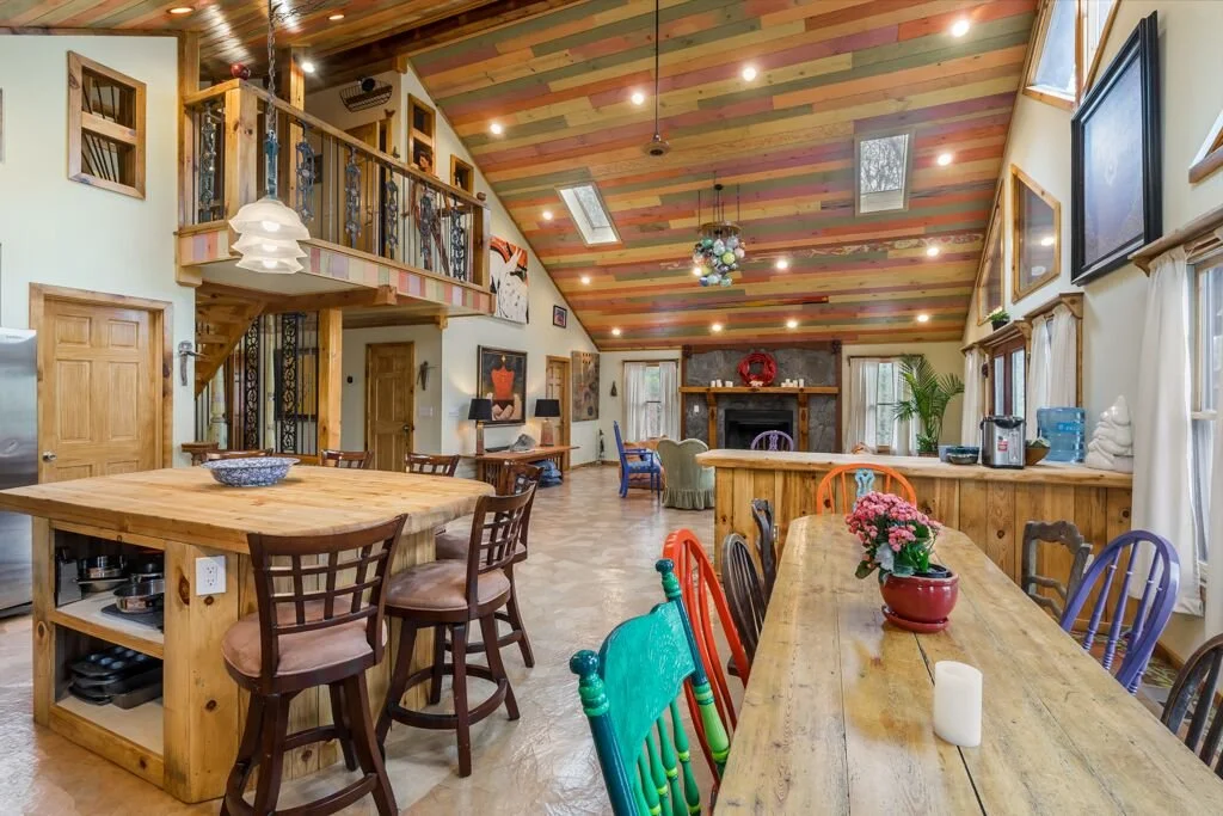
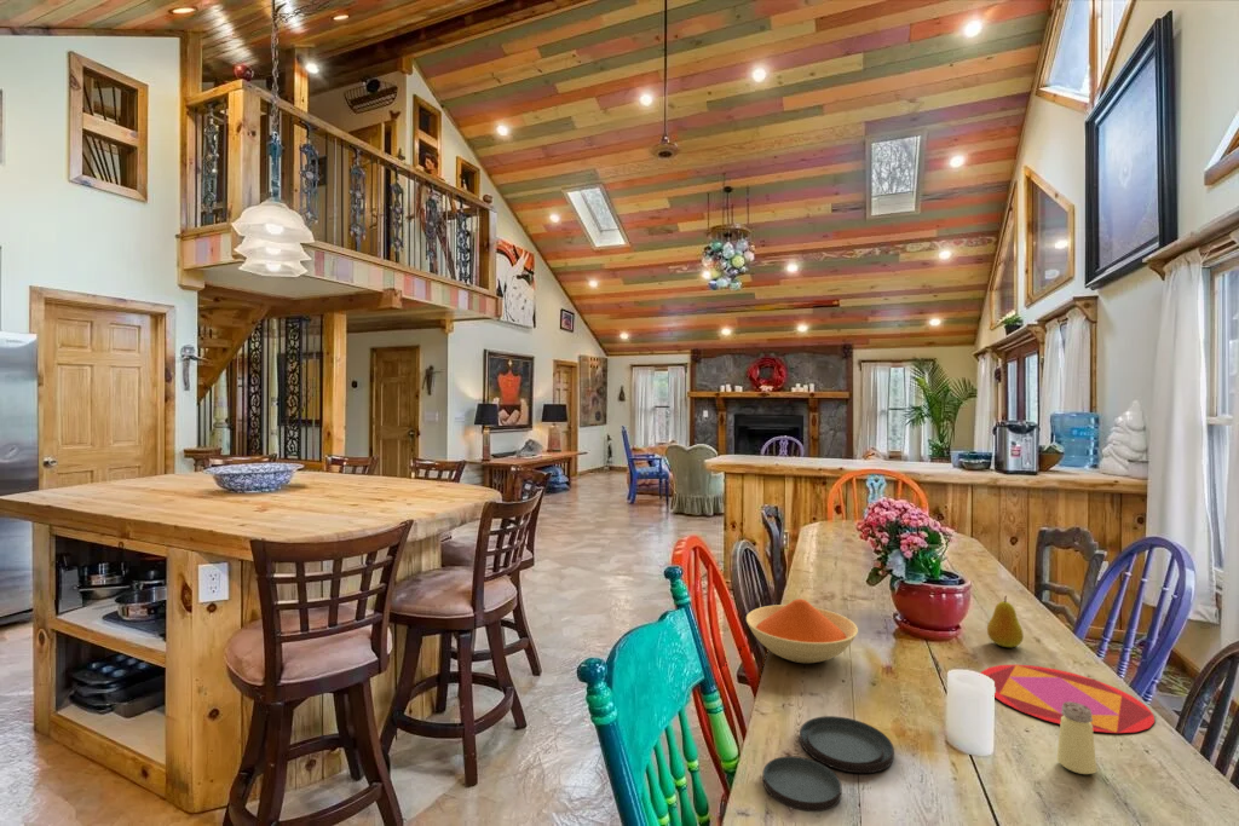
+ plate (831, 761)
+ fruit (1004, 619)
+ saltshaker (1076, 735)
+ bowl (800, 626)
+ plate (1060, 694)
